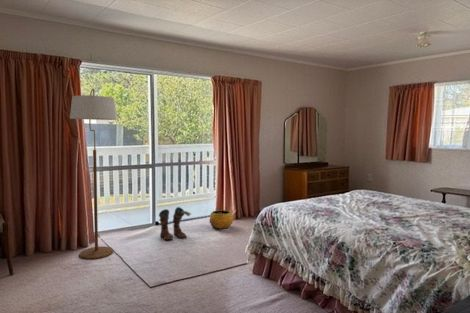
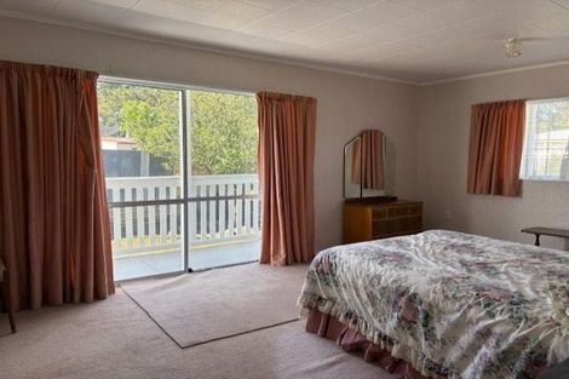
- boots (175, 222)
- floor lamp (94, 171)
- clay pot (219, 219)
